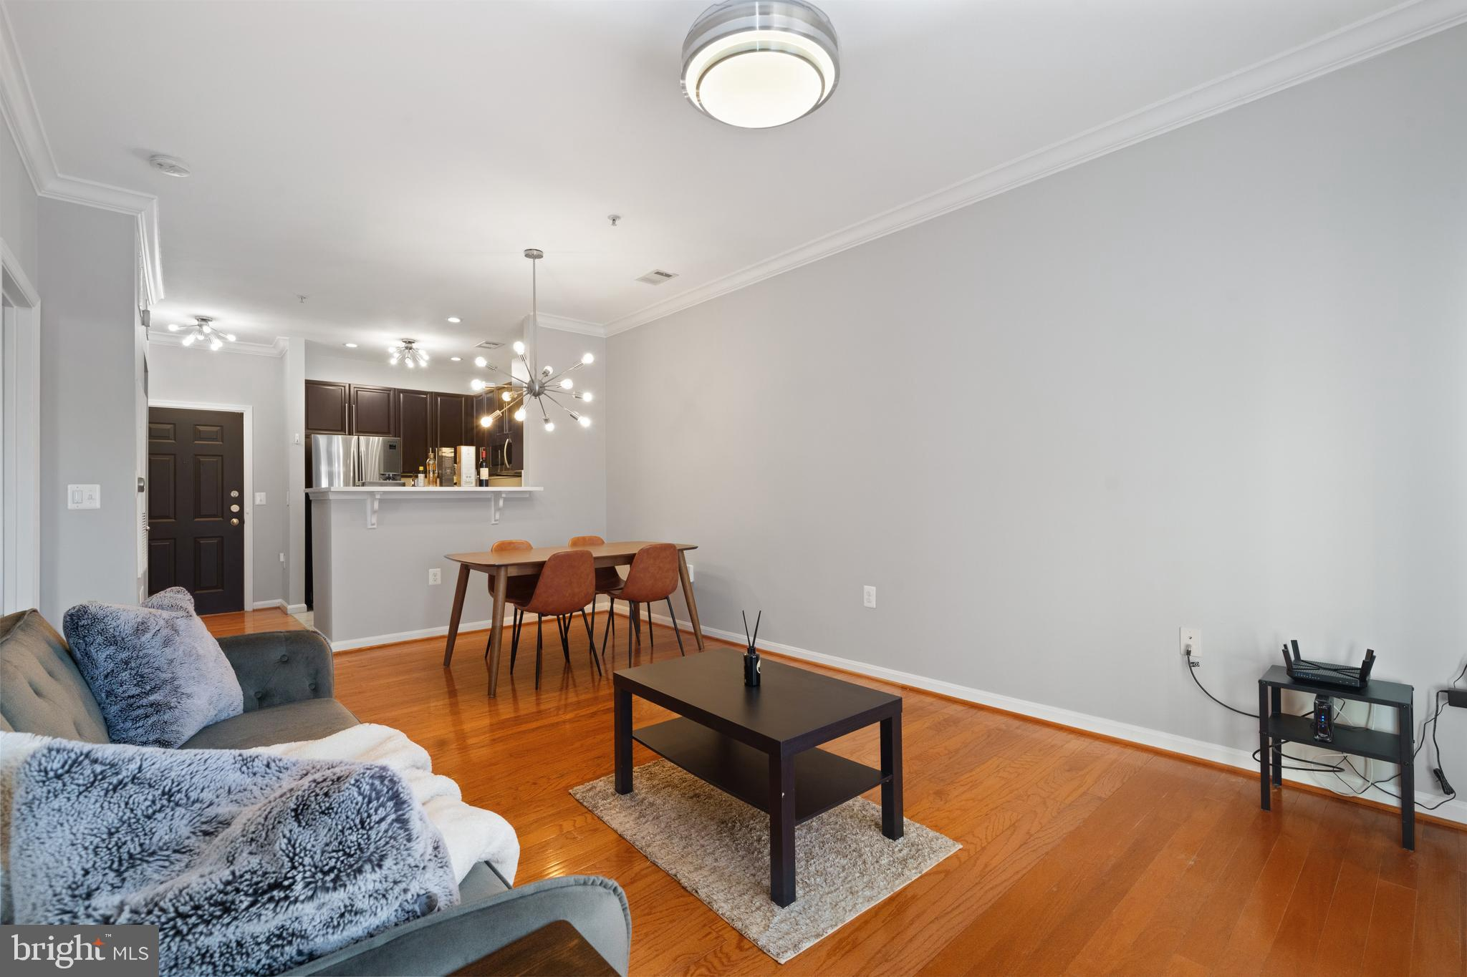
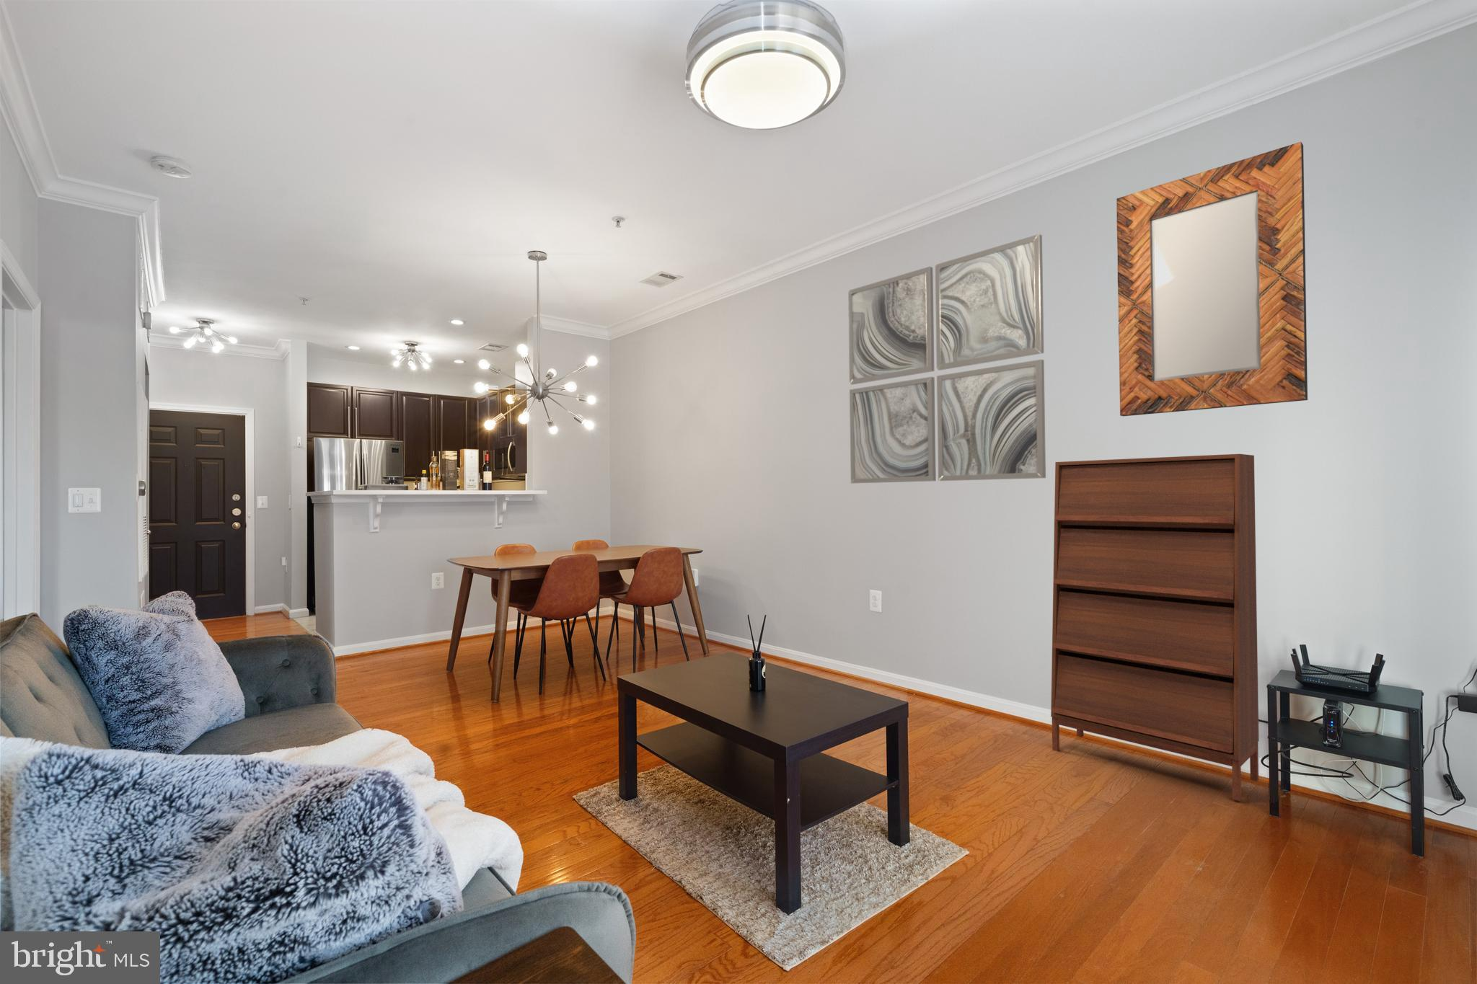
+ home mirror (1204, 291)
+ wall art (937, 376)
+ shoe cabinet (1145, 612)
